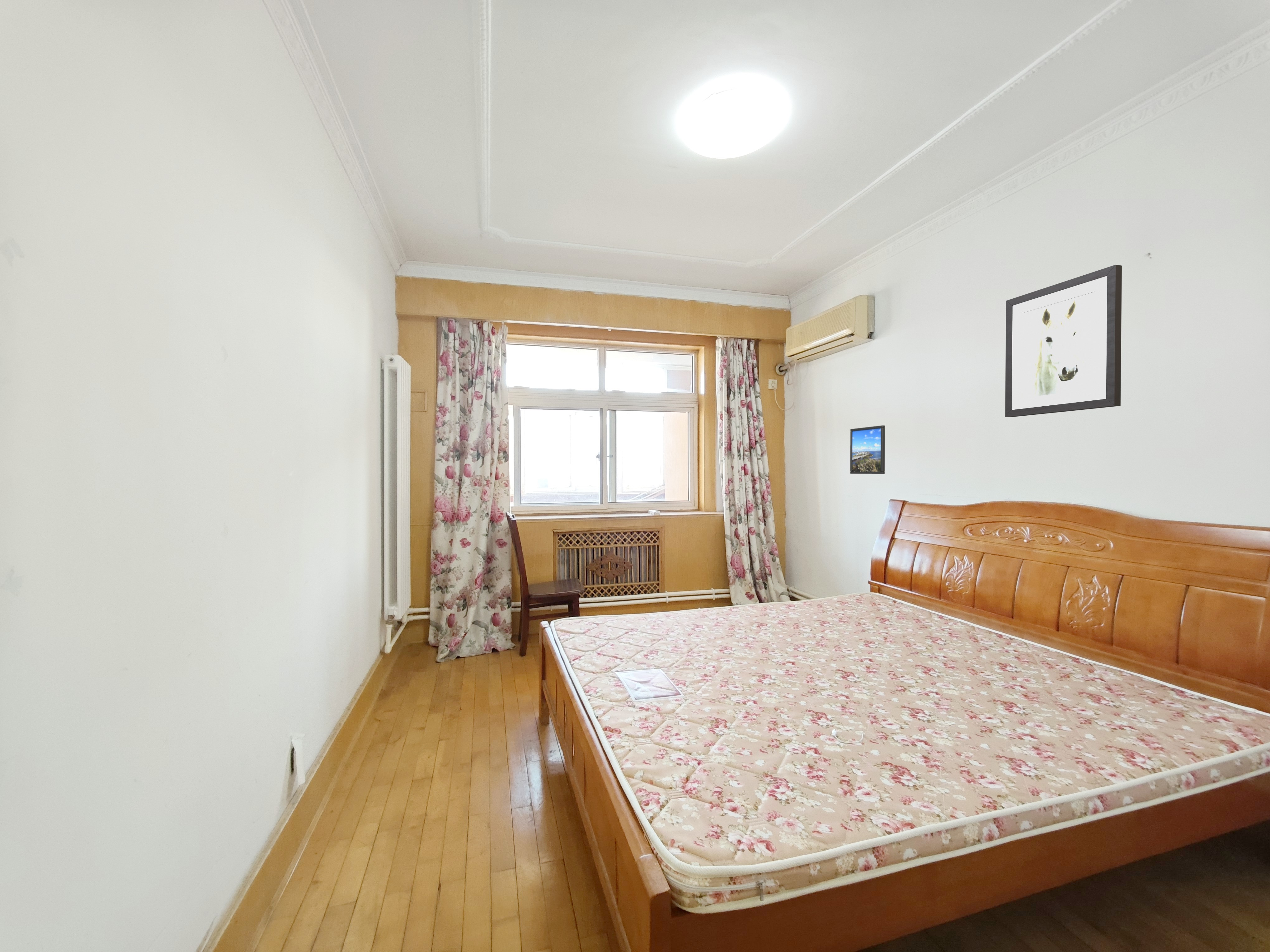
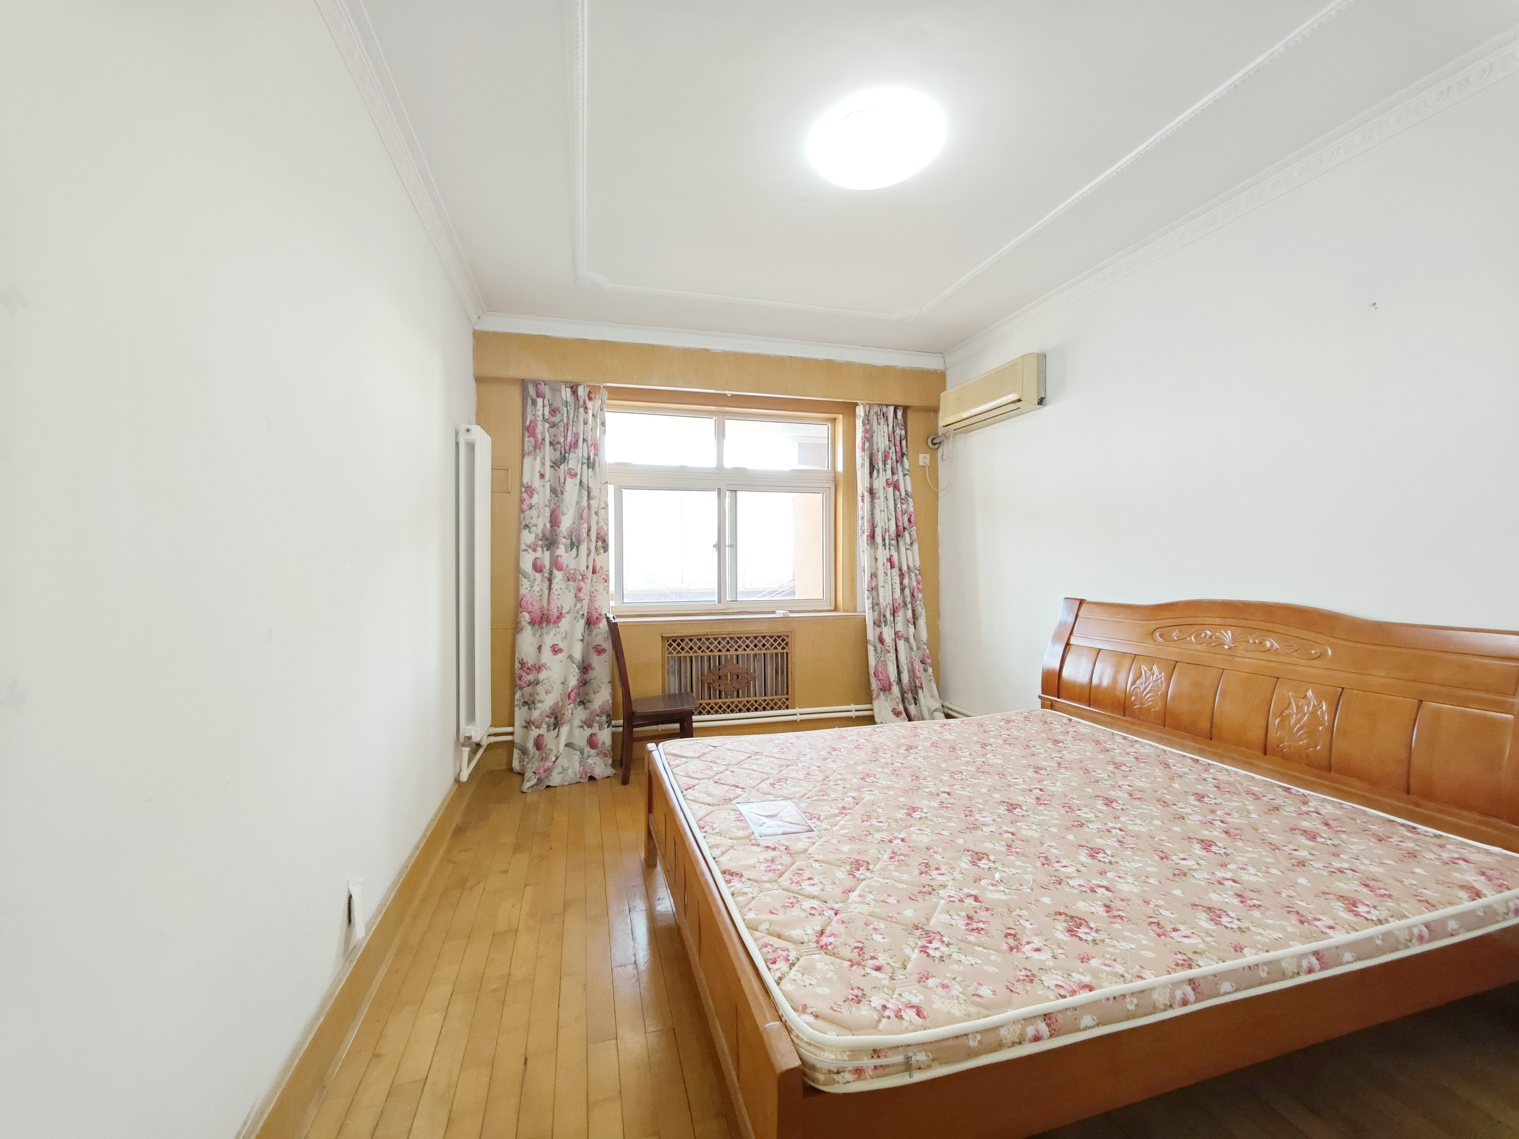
- wall art (1058, 348)
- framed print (867, 450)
